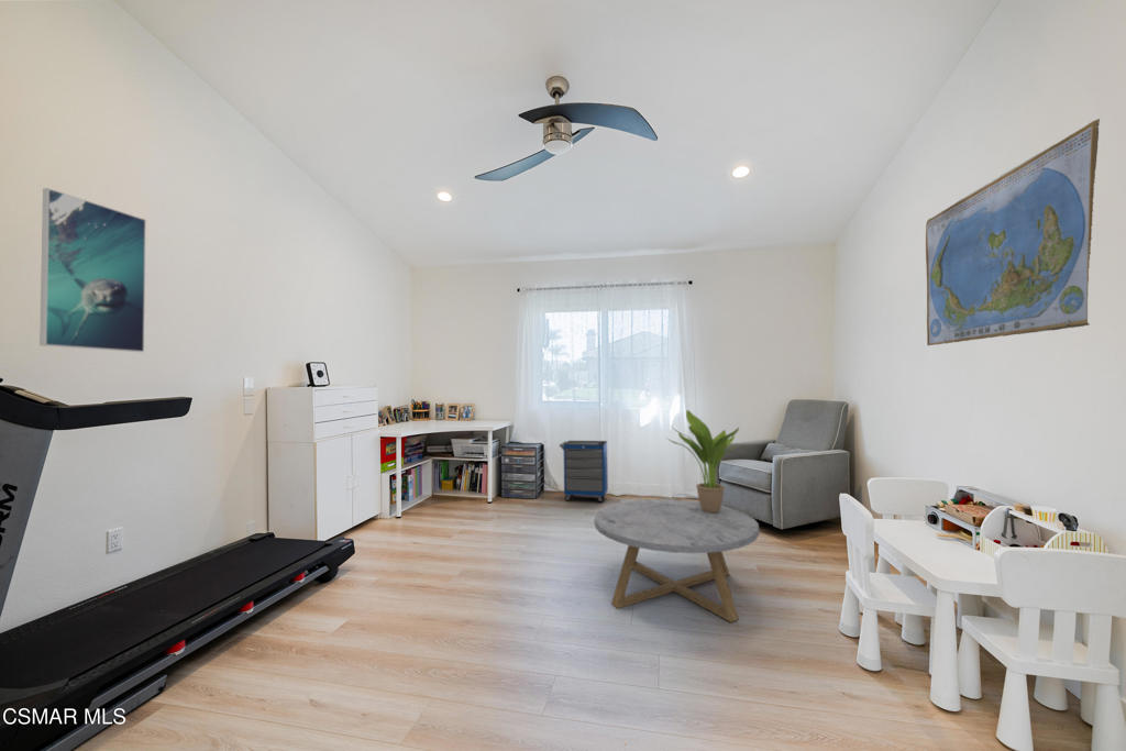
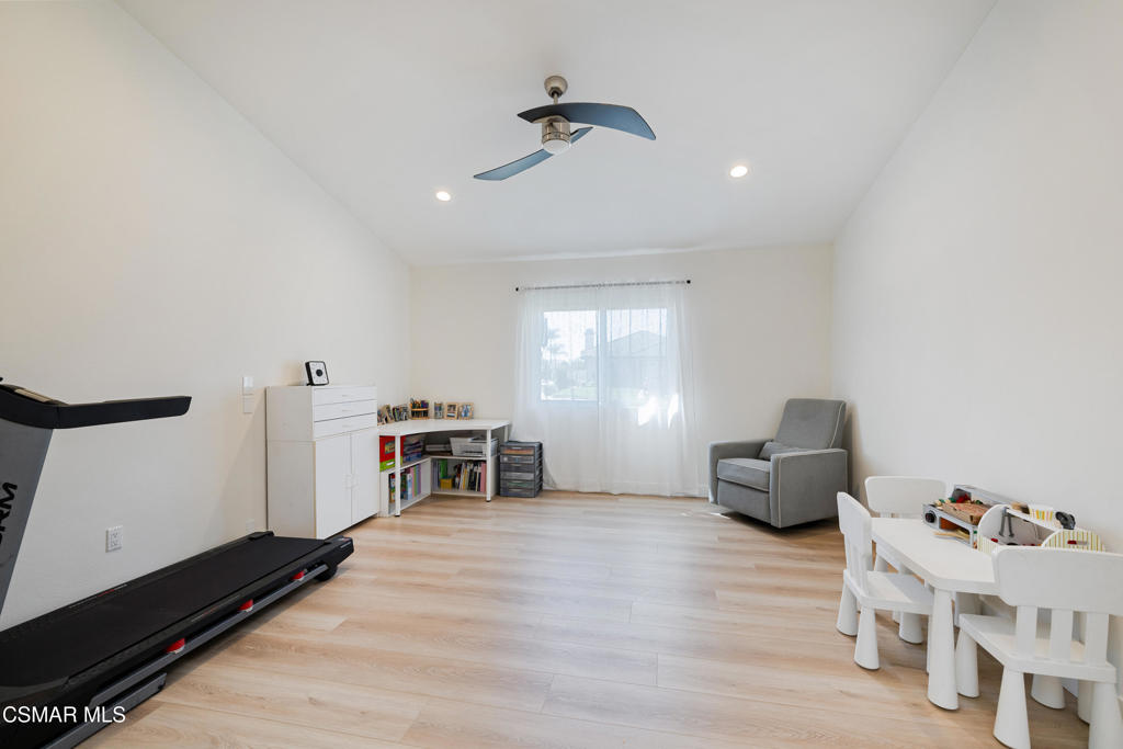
- world map (991, 259)
- potted plant (702, 461)
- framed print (97, 276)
- cabinet (584, 470)
- coffee table (673, 551)
